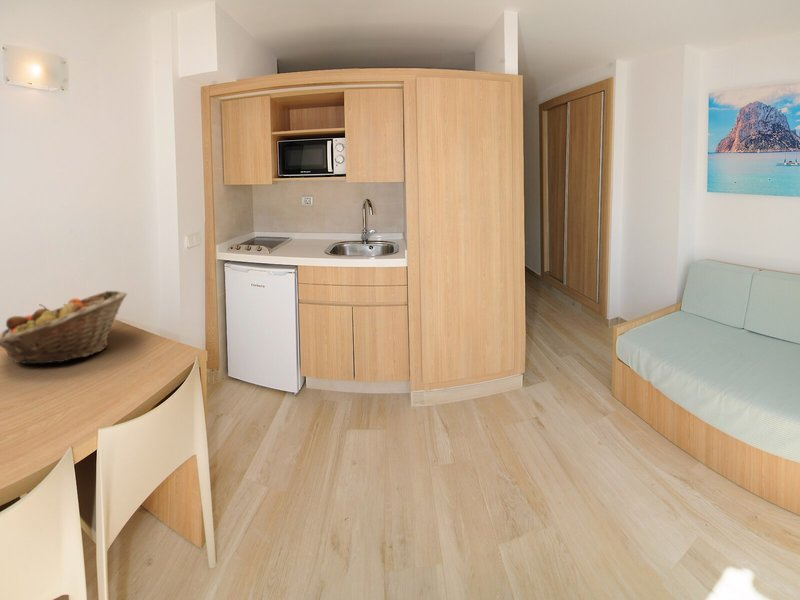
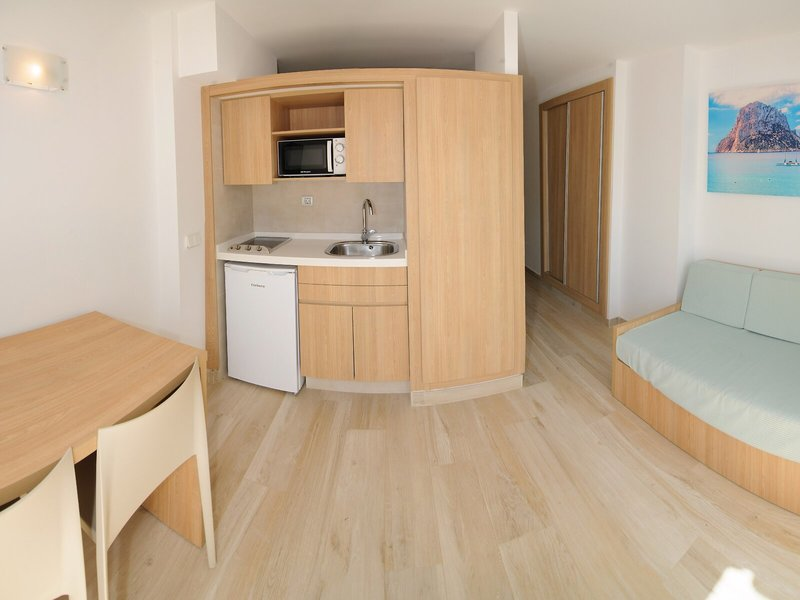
- fruit basket (65, 323)
